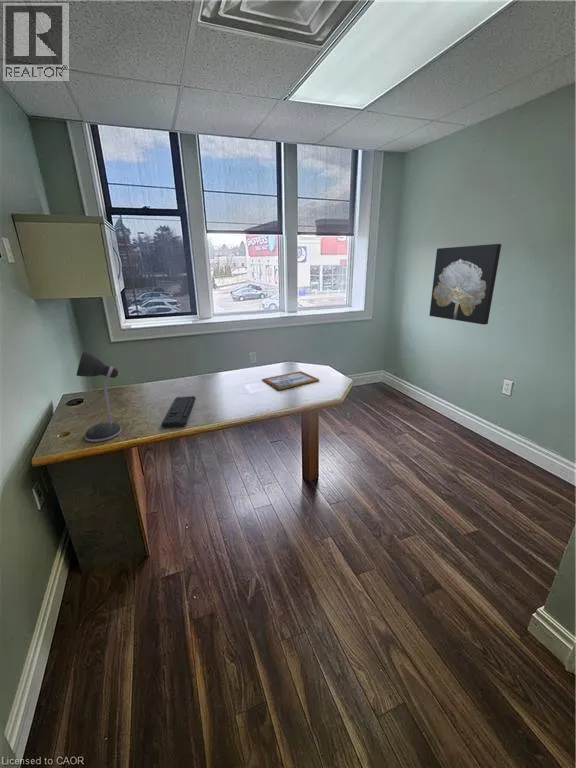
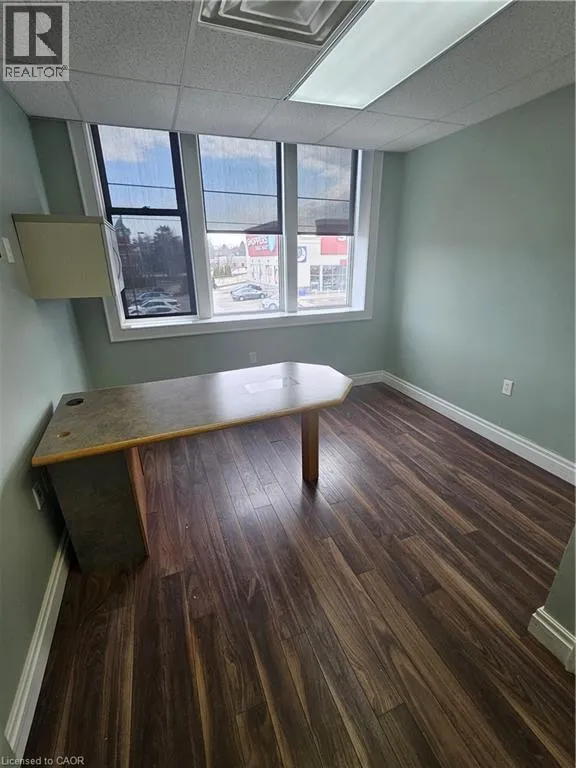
- desk lamp (104, 393)
- keyboard (180, 409)
- wall art (461, 284)
- picture frame (290, 379)
